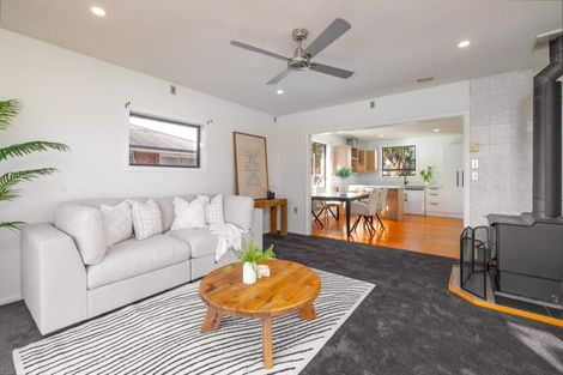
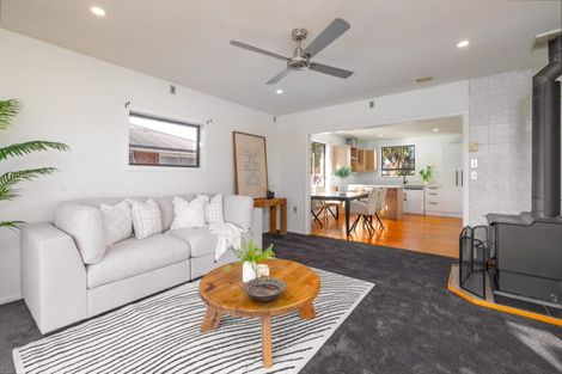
+ decorative bowl (264, 290)
